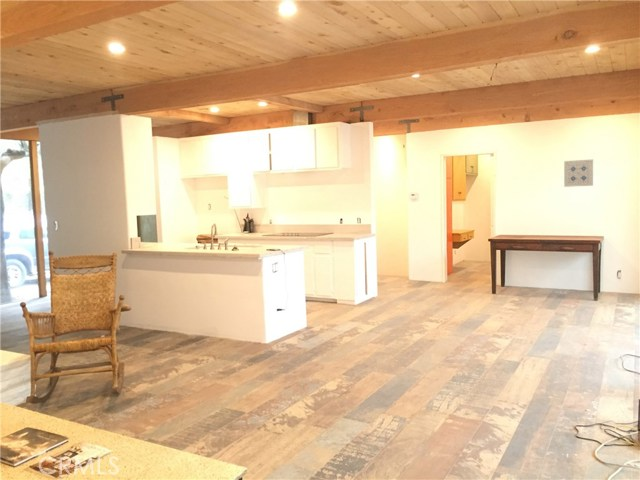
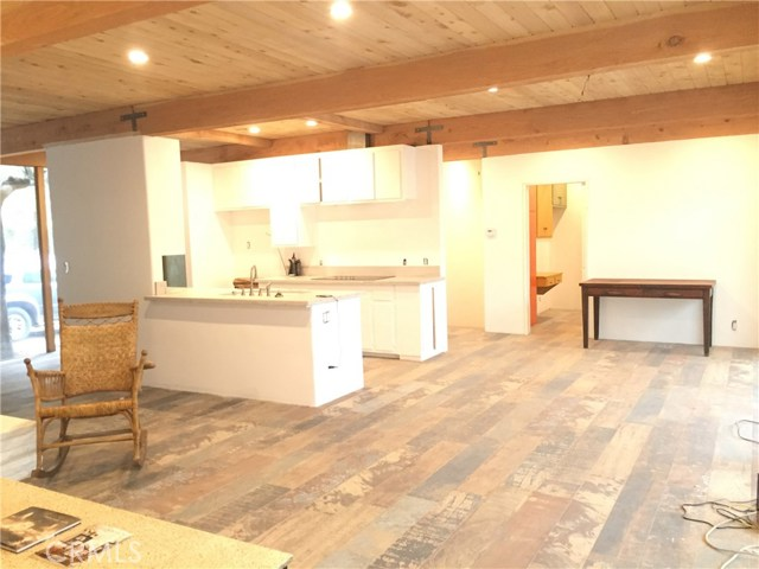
- wall art (578, 173)
